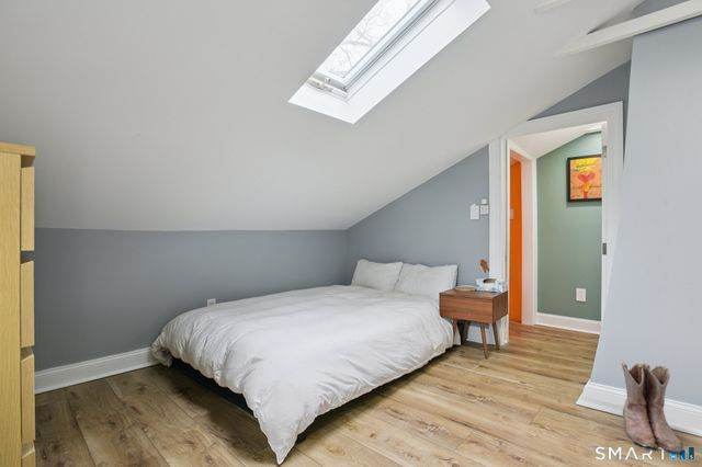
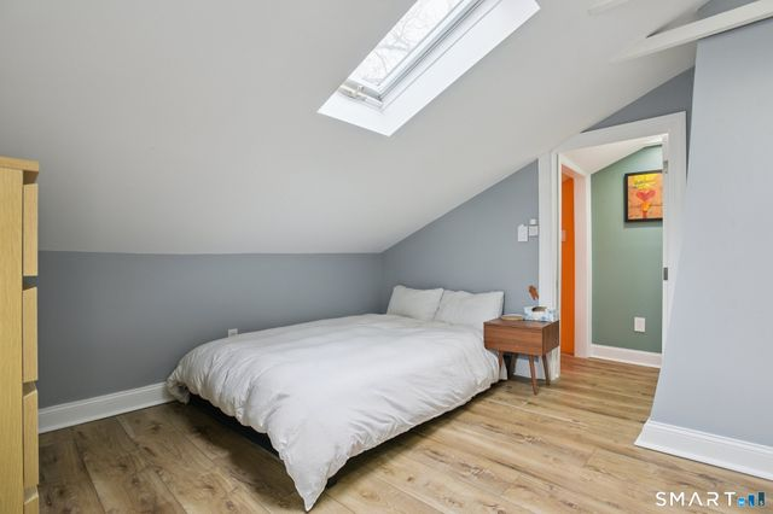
- boots (649, 401)
